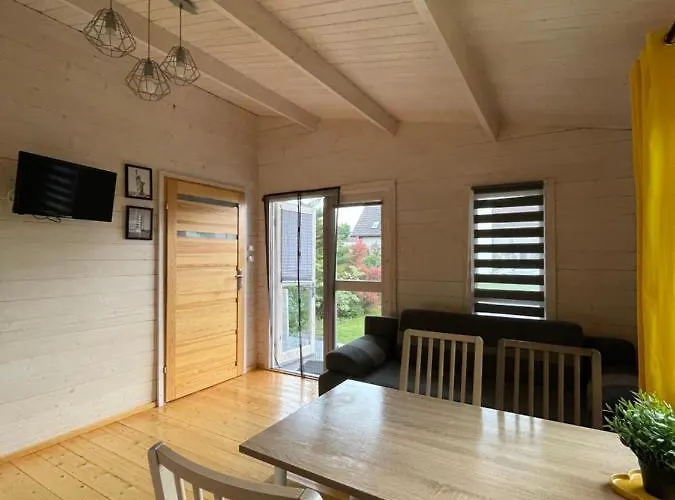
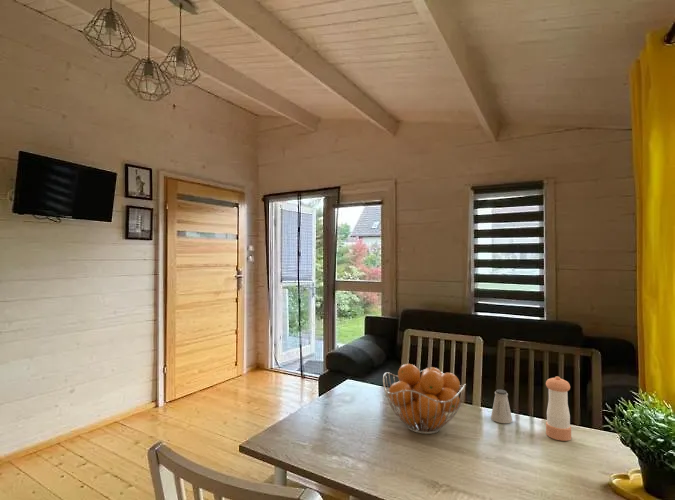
+ fruit basket (423, 396)
+ saltshaker (501, 405)
+ pepper shaker (558, 406)
